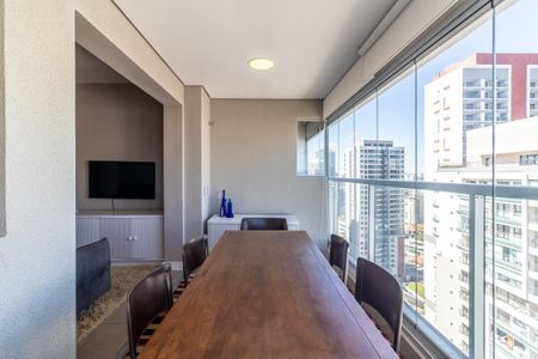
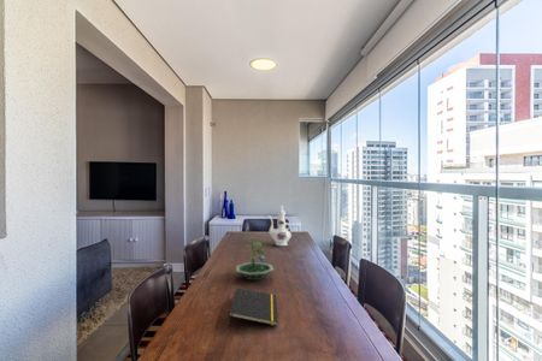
+ notepad (254, 304)
+ terrarium (253, 247)
+ chinaware (278, 225)
